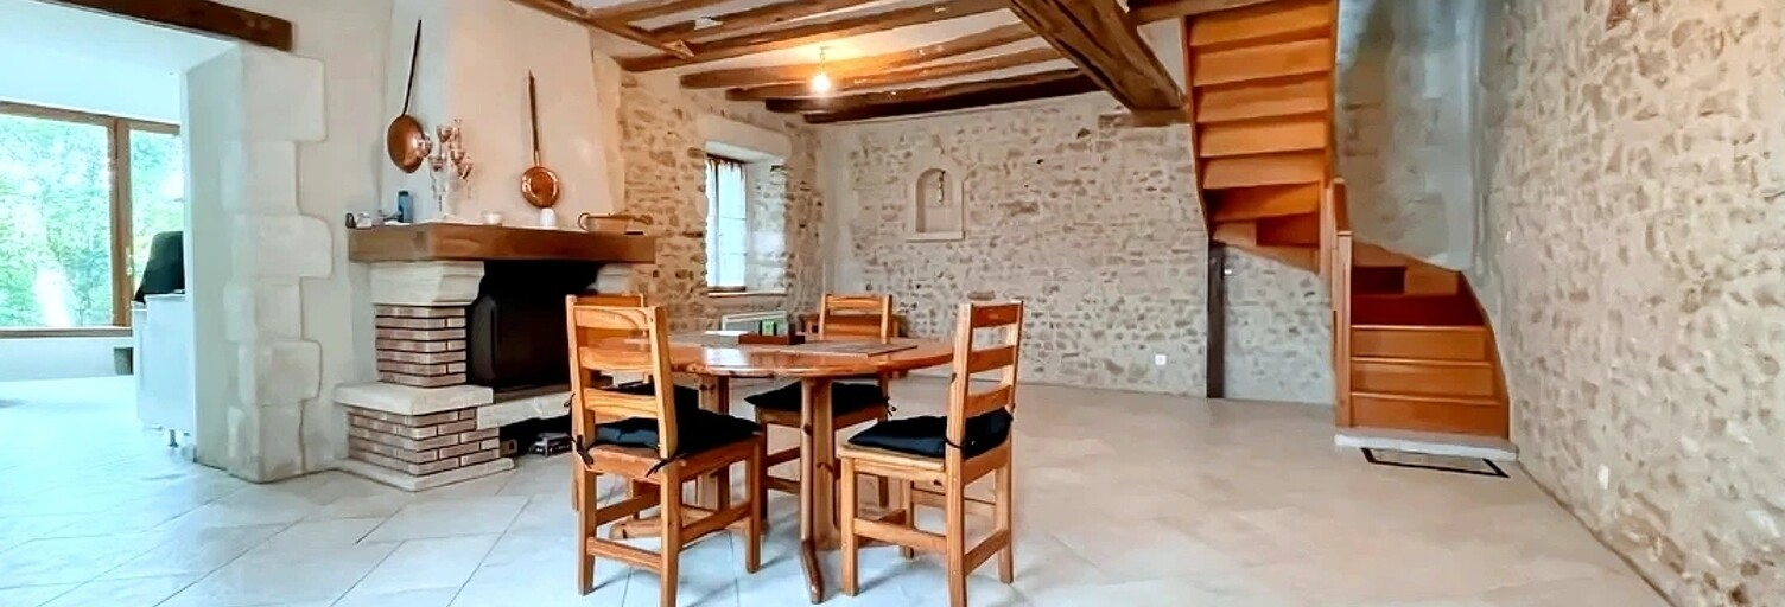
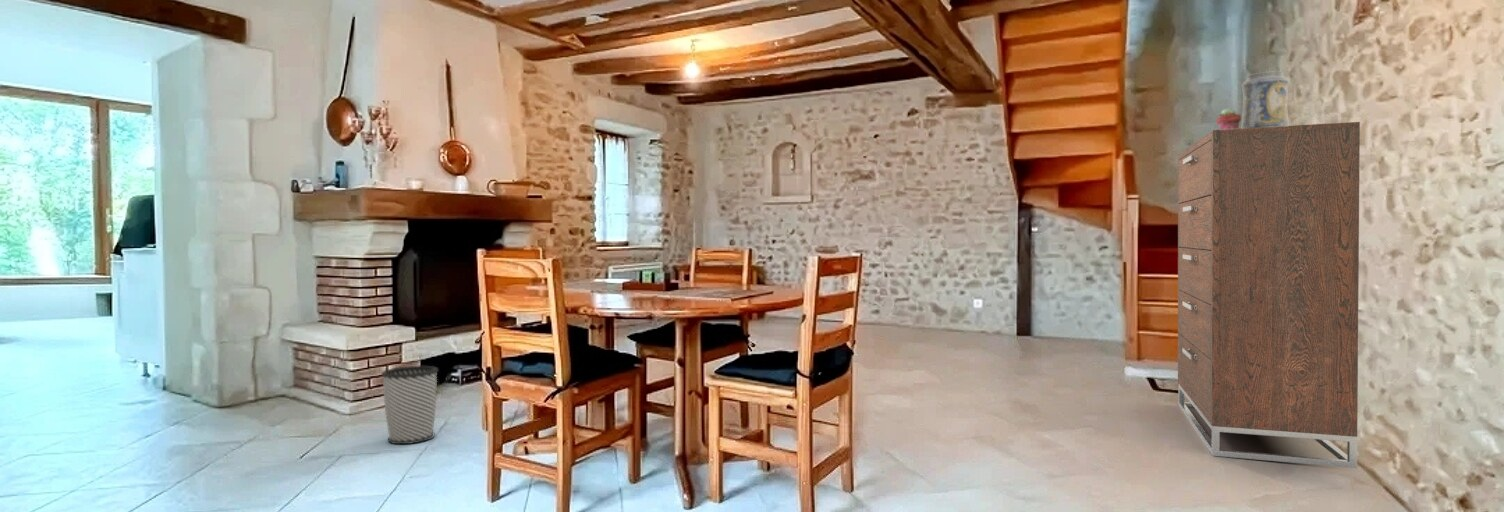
+ potted succulent (1228, 121)
+ wastebasket (410, 404)
+ decorative vase (1264, 106)
+ dresser (1250, 286)
